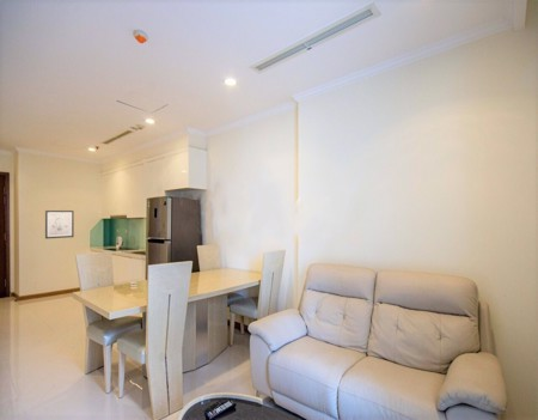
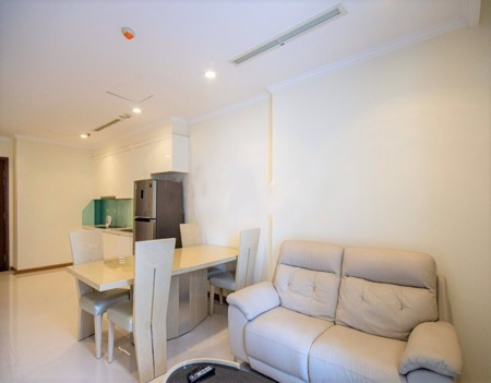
- wall art (60, 224)
